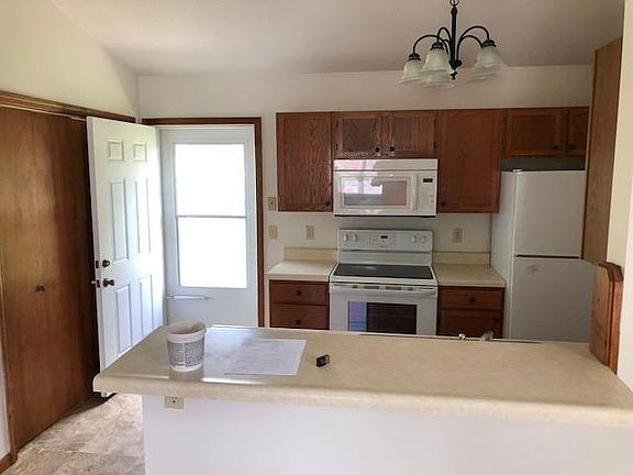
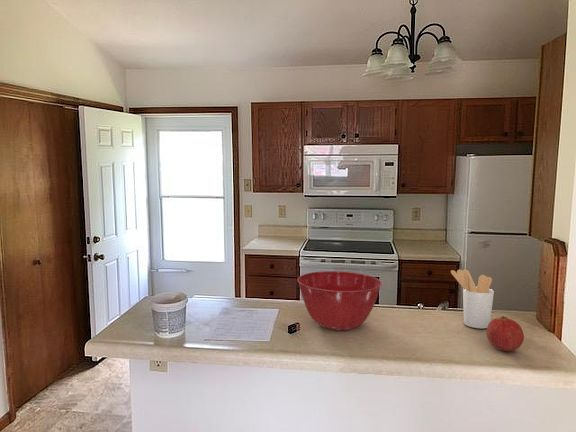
+ mixing bowl (338, 301)
+ fruit (504, 332)
+ utensil holder (471, 296)
